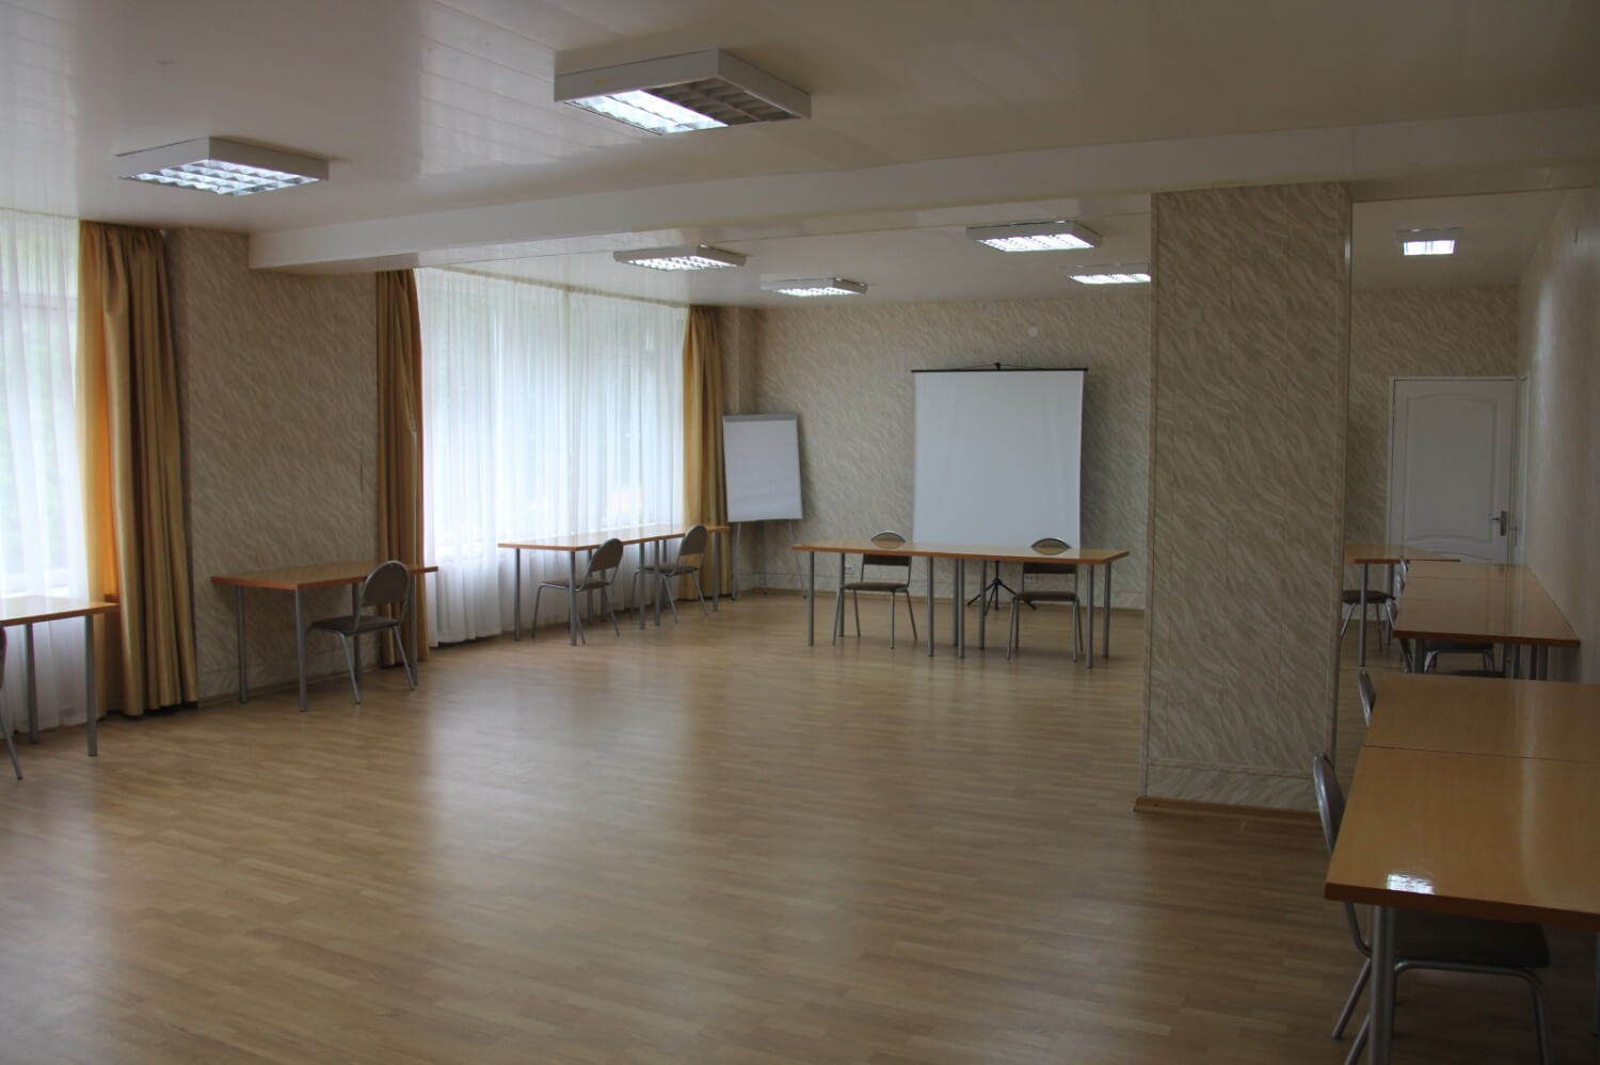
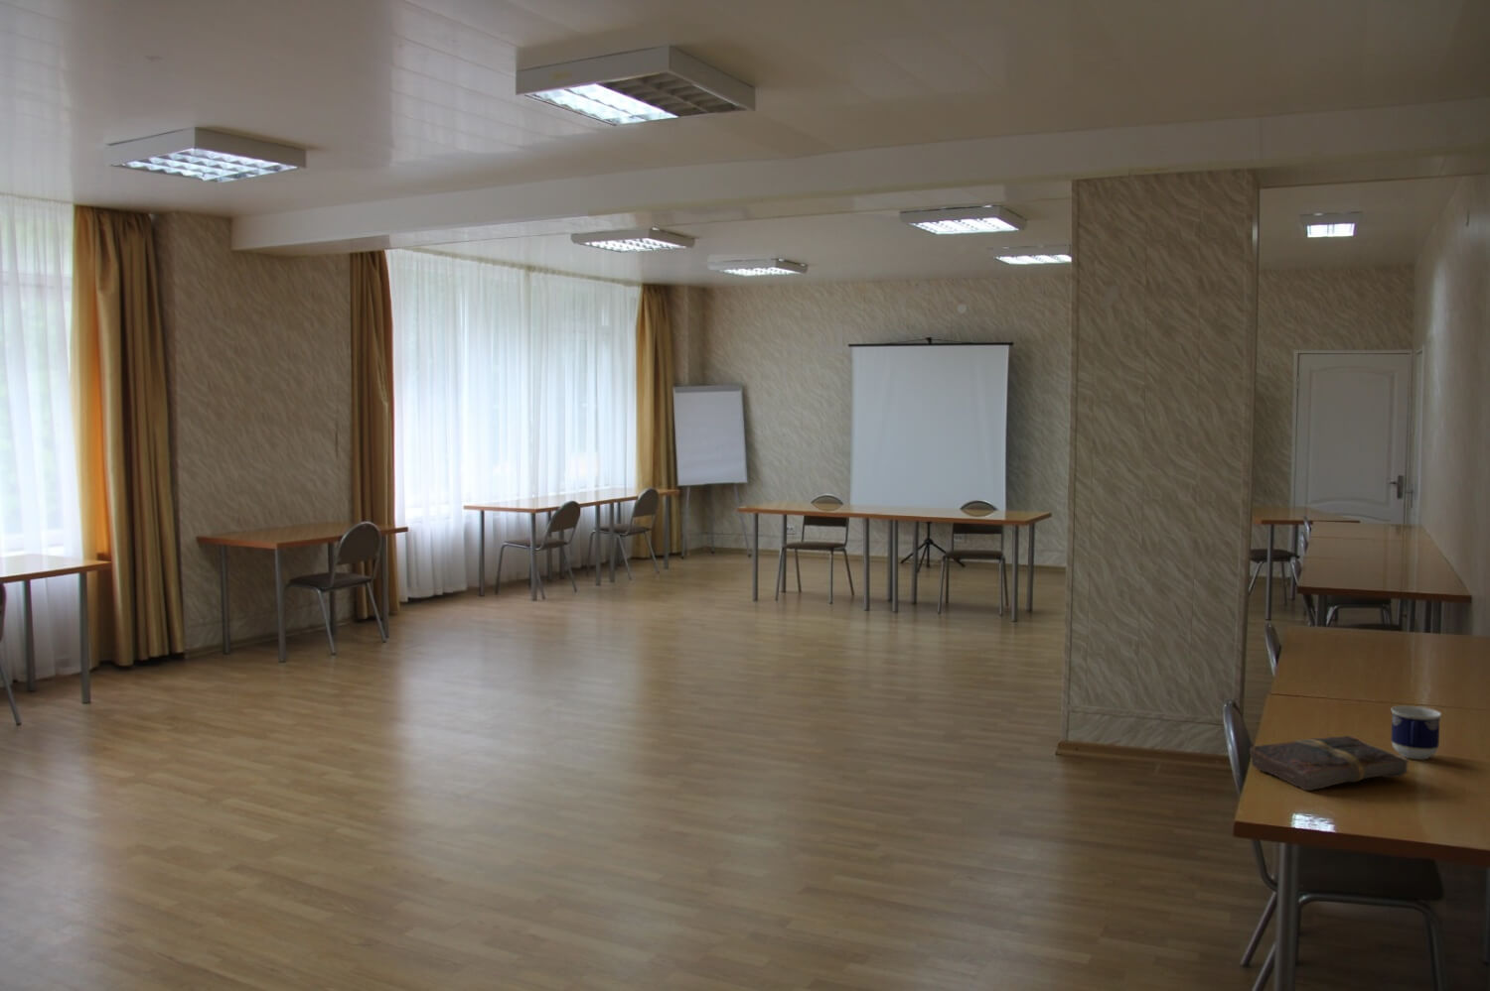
+ cup (1415, 734)
+ book (1328, 760)
